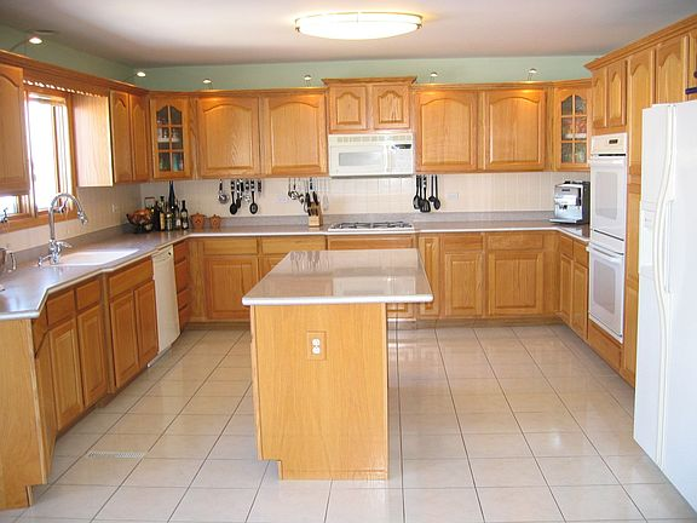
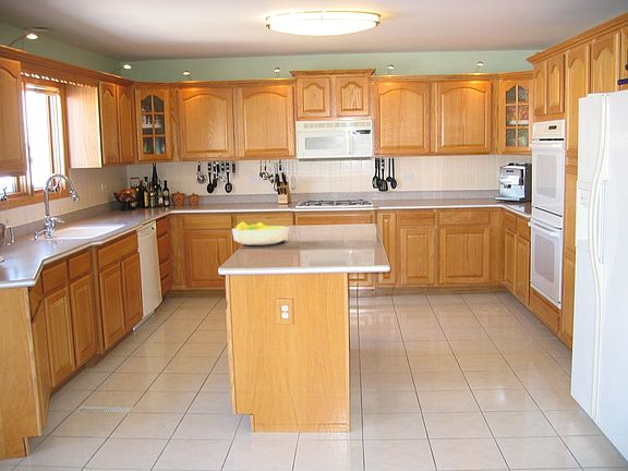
+ fruit bowl (261, 231)
